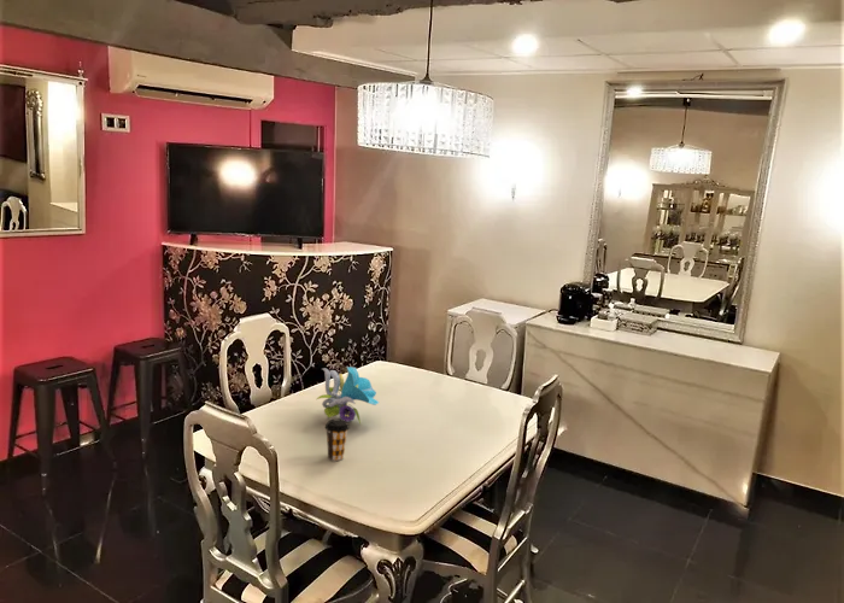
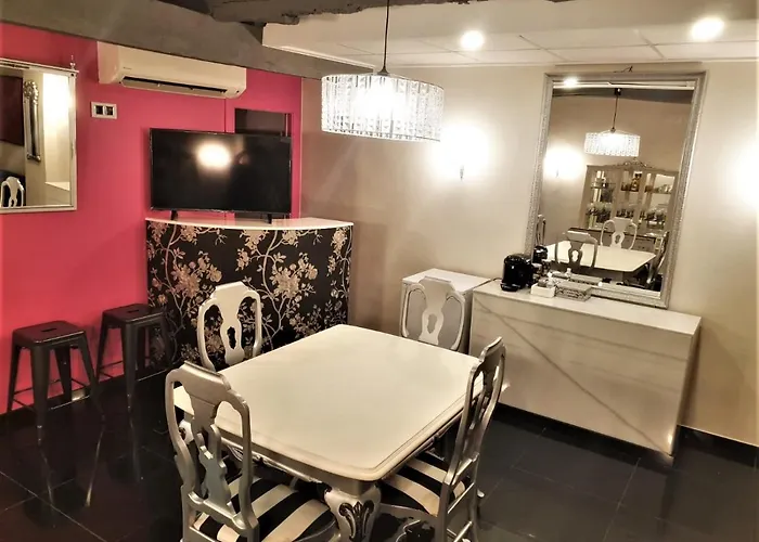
- coffee cup (336, 439)
- flower arrangement (346, 393)
